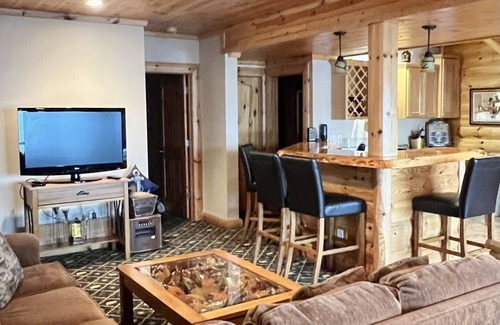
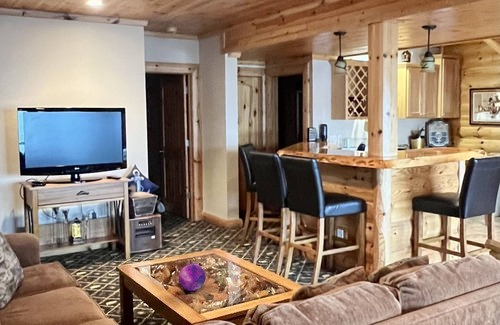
+ decorative orb (192, 277)
